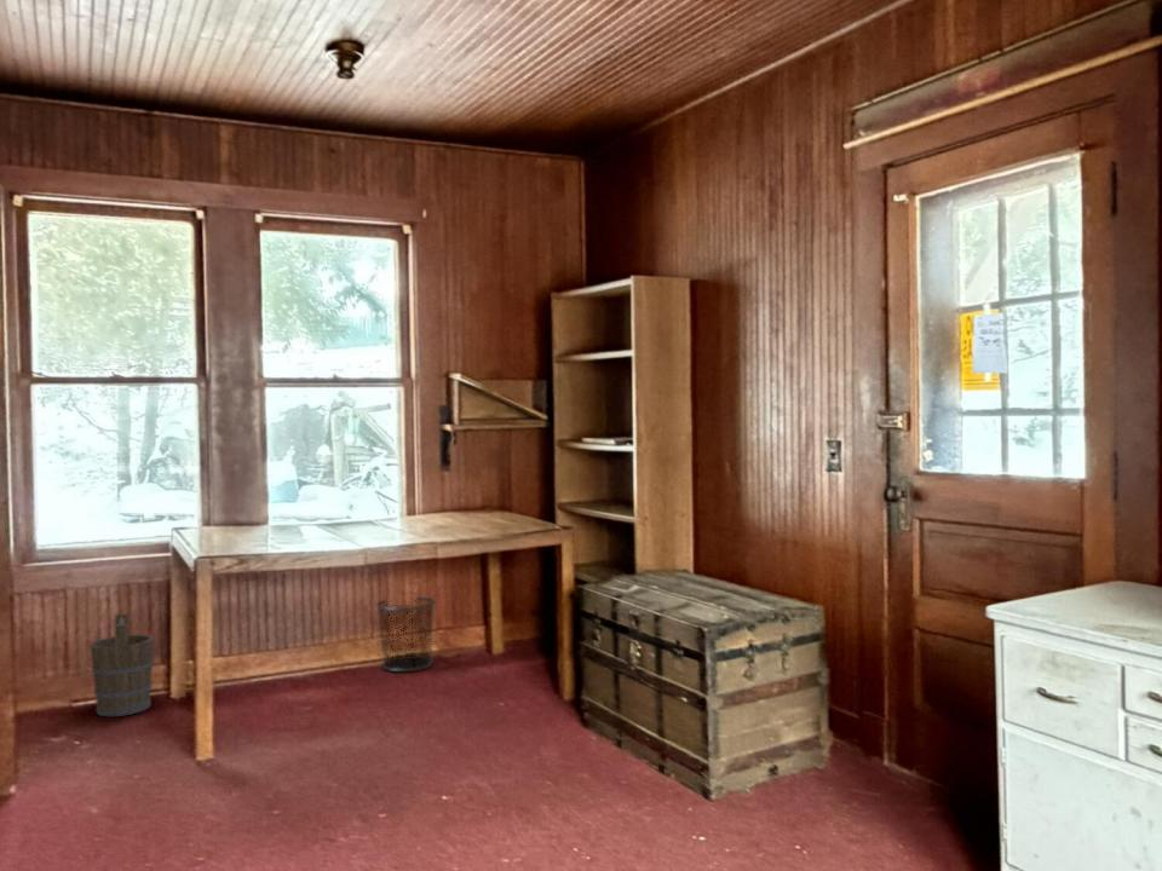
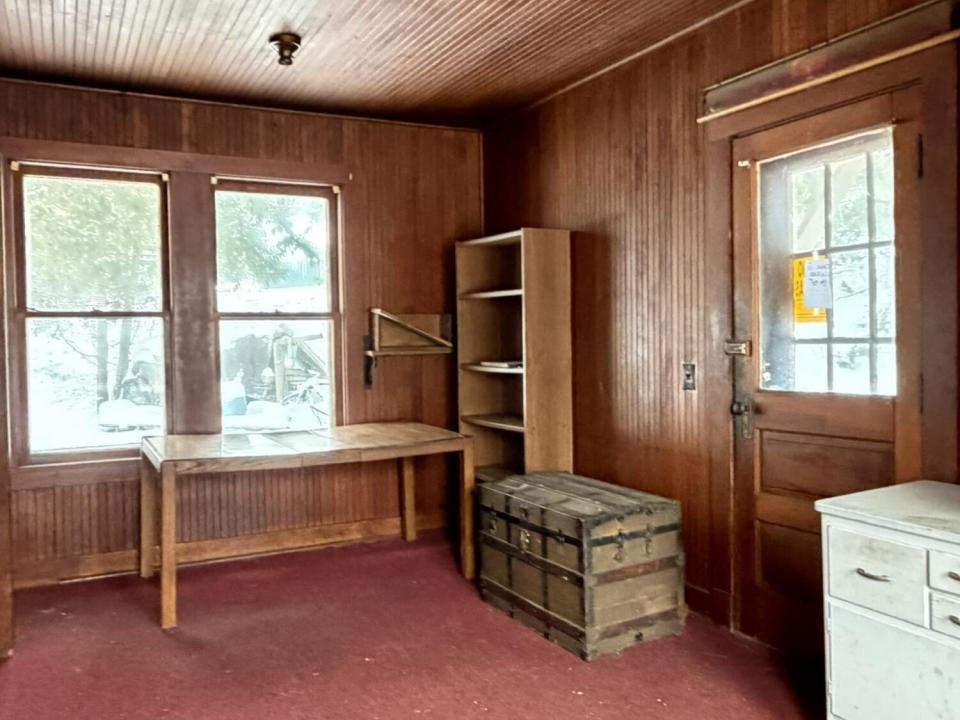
- bucket (122, 664)
- waste bin (407, 633)
